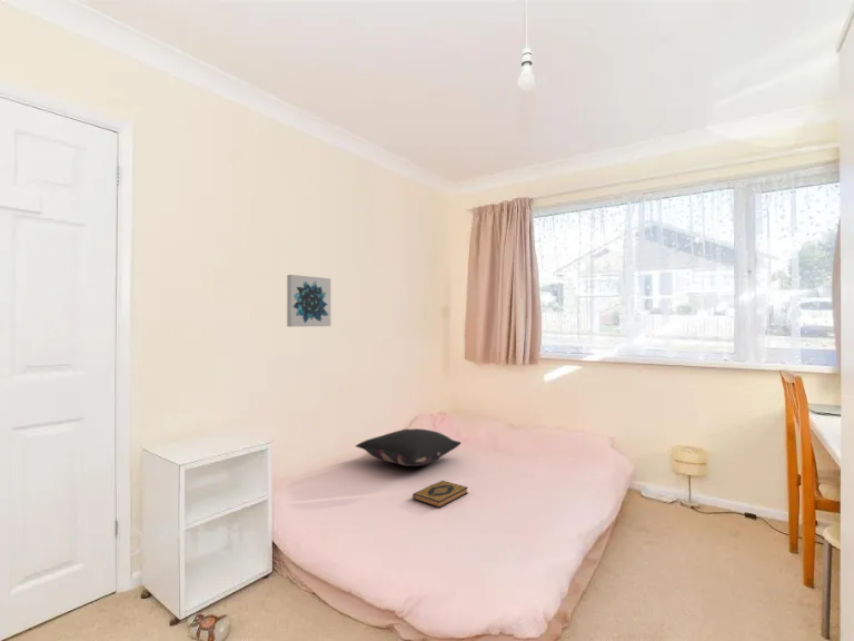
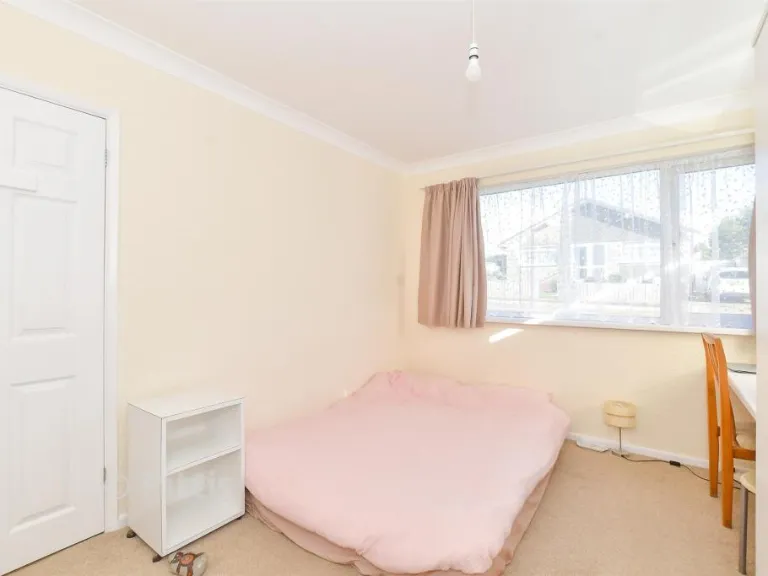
- wall art (309, 302)
- hardback book (440, 493)
- pillow (408, 445)
